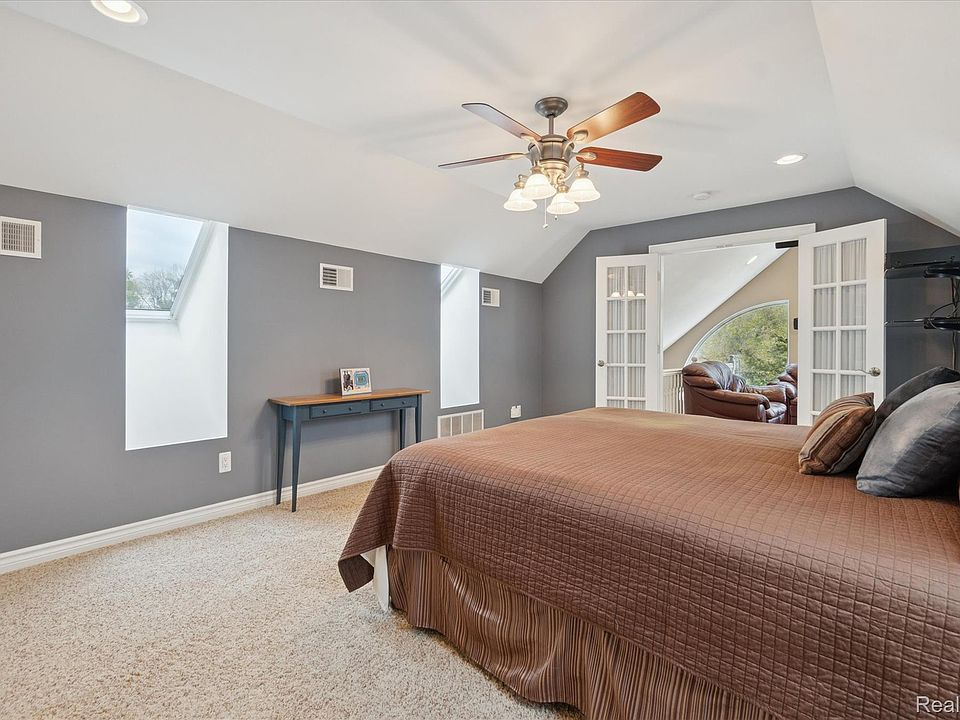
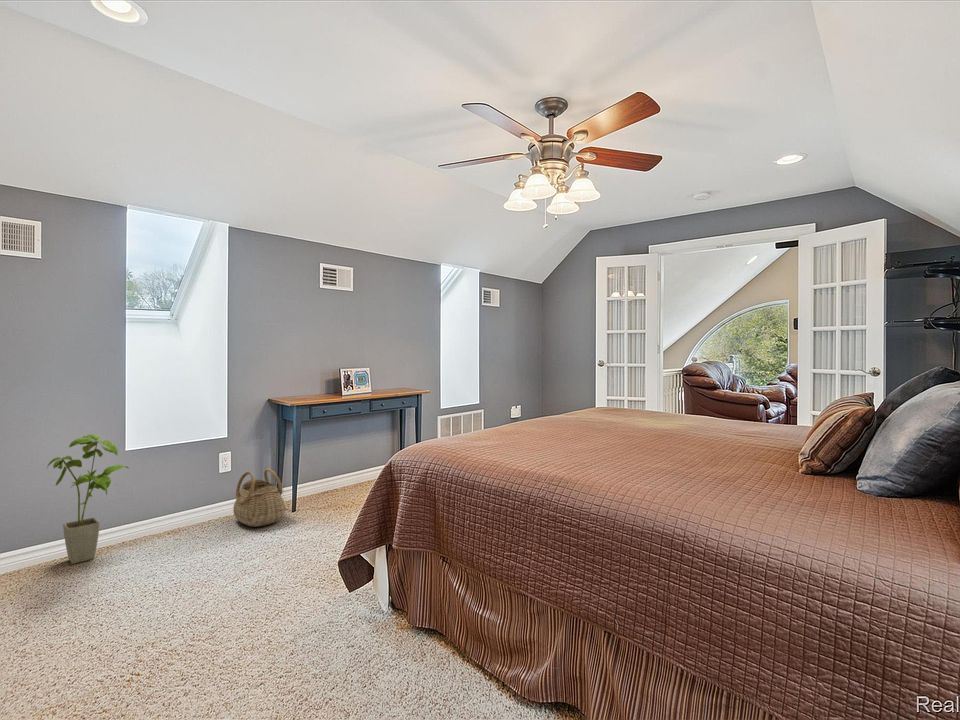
+ basket (259, 495)
+ house plant (91, 495)
